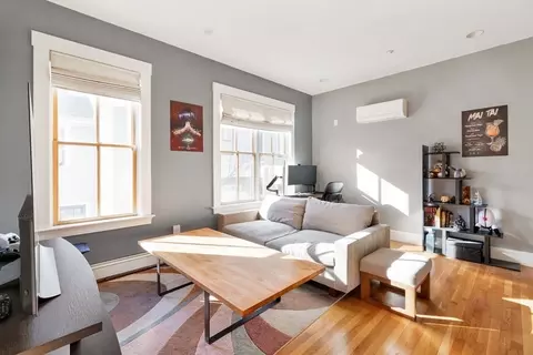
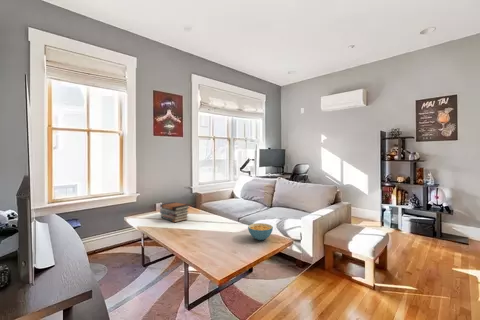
+ cereal bowl (260, 232)
+ book stack (174, 211)
